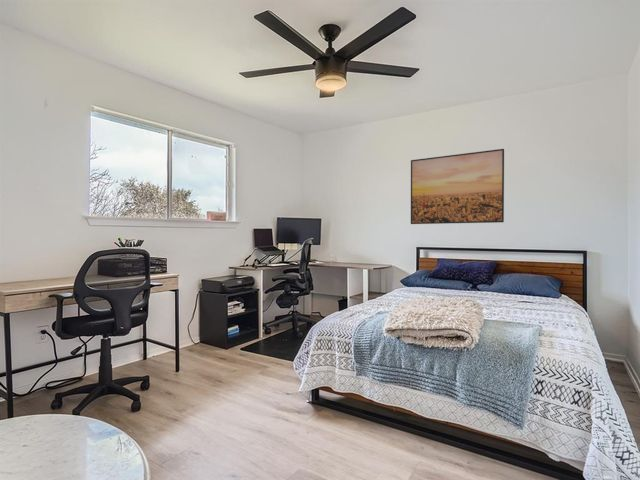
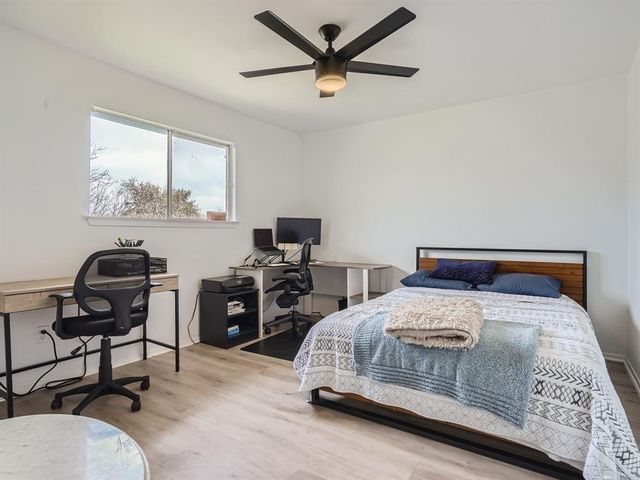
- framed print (454, 189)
